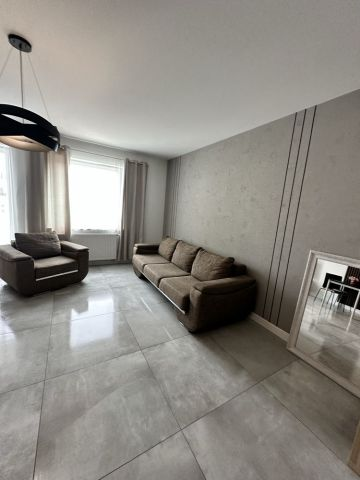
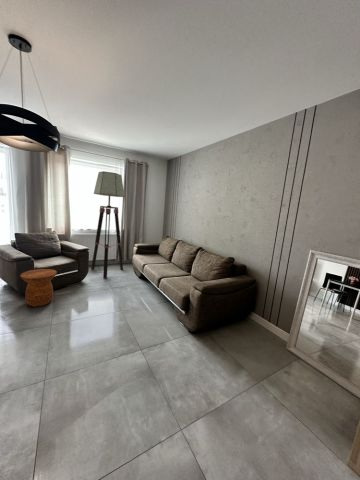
+ floor lamp (109, 224)
+ side table (39, 287)
